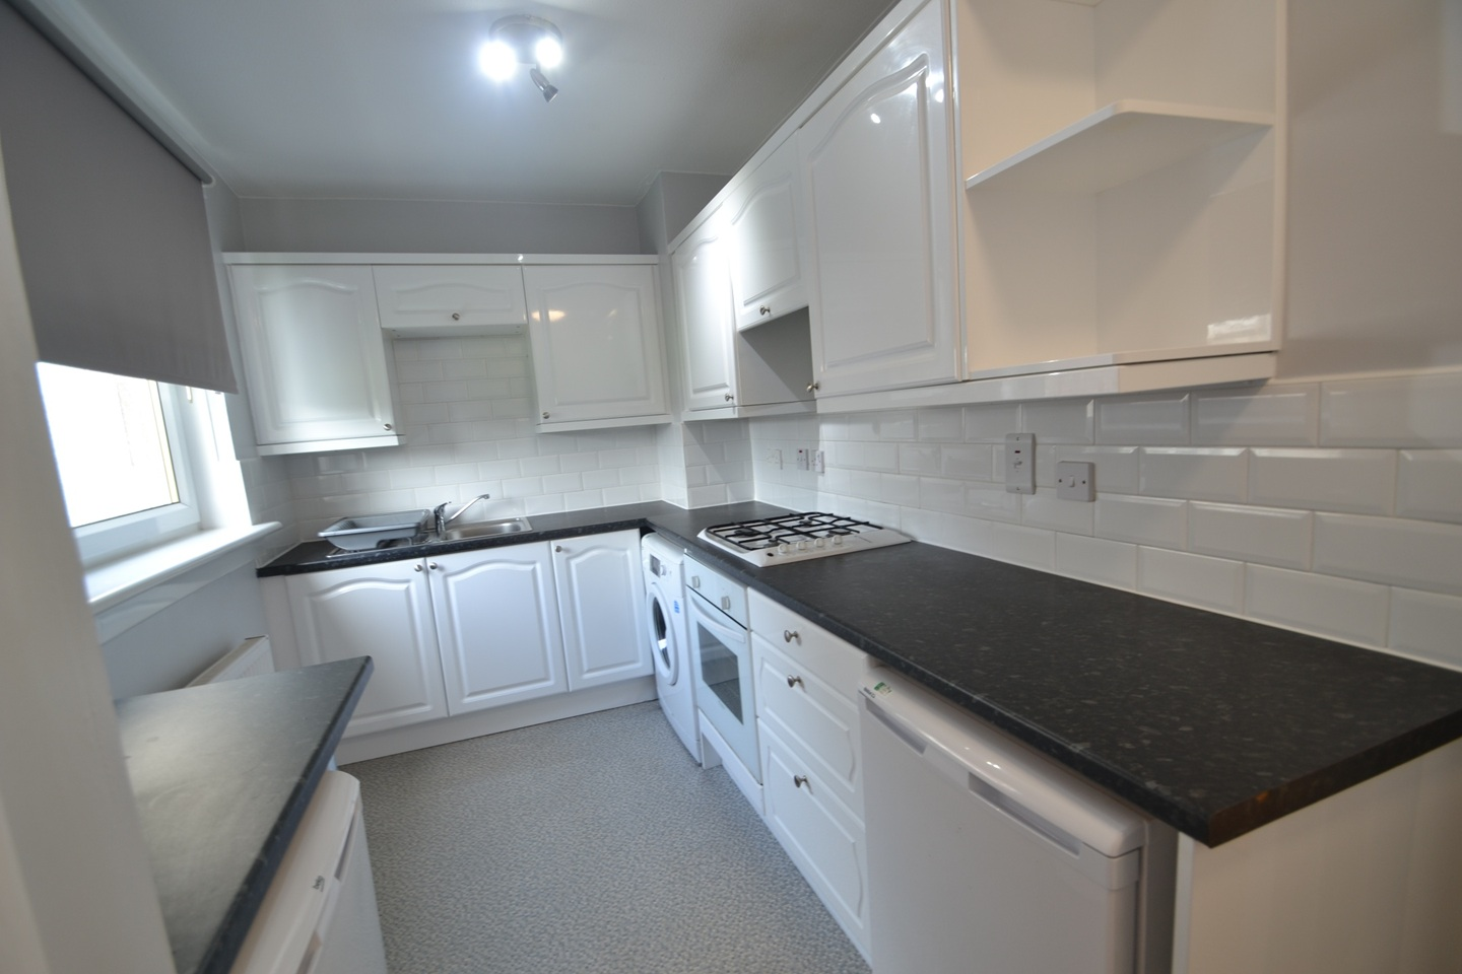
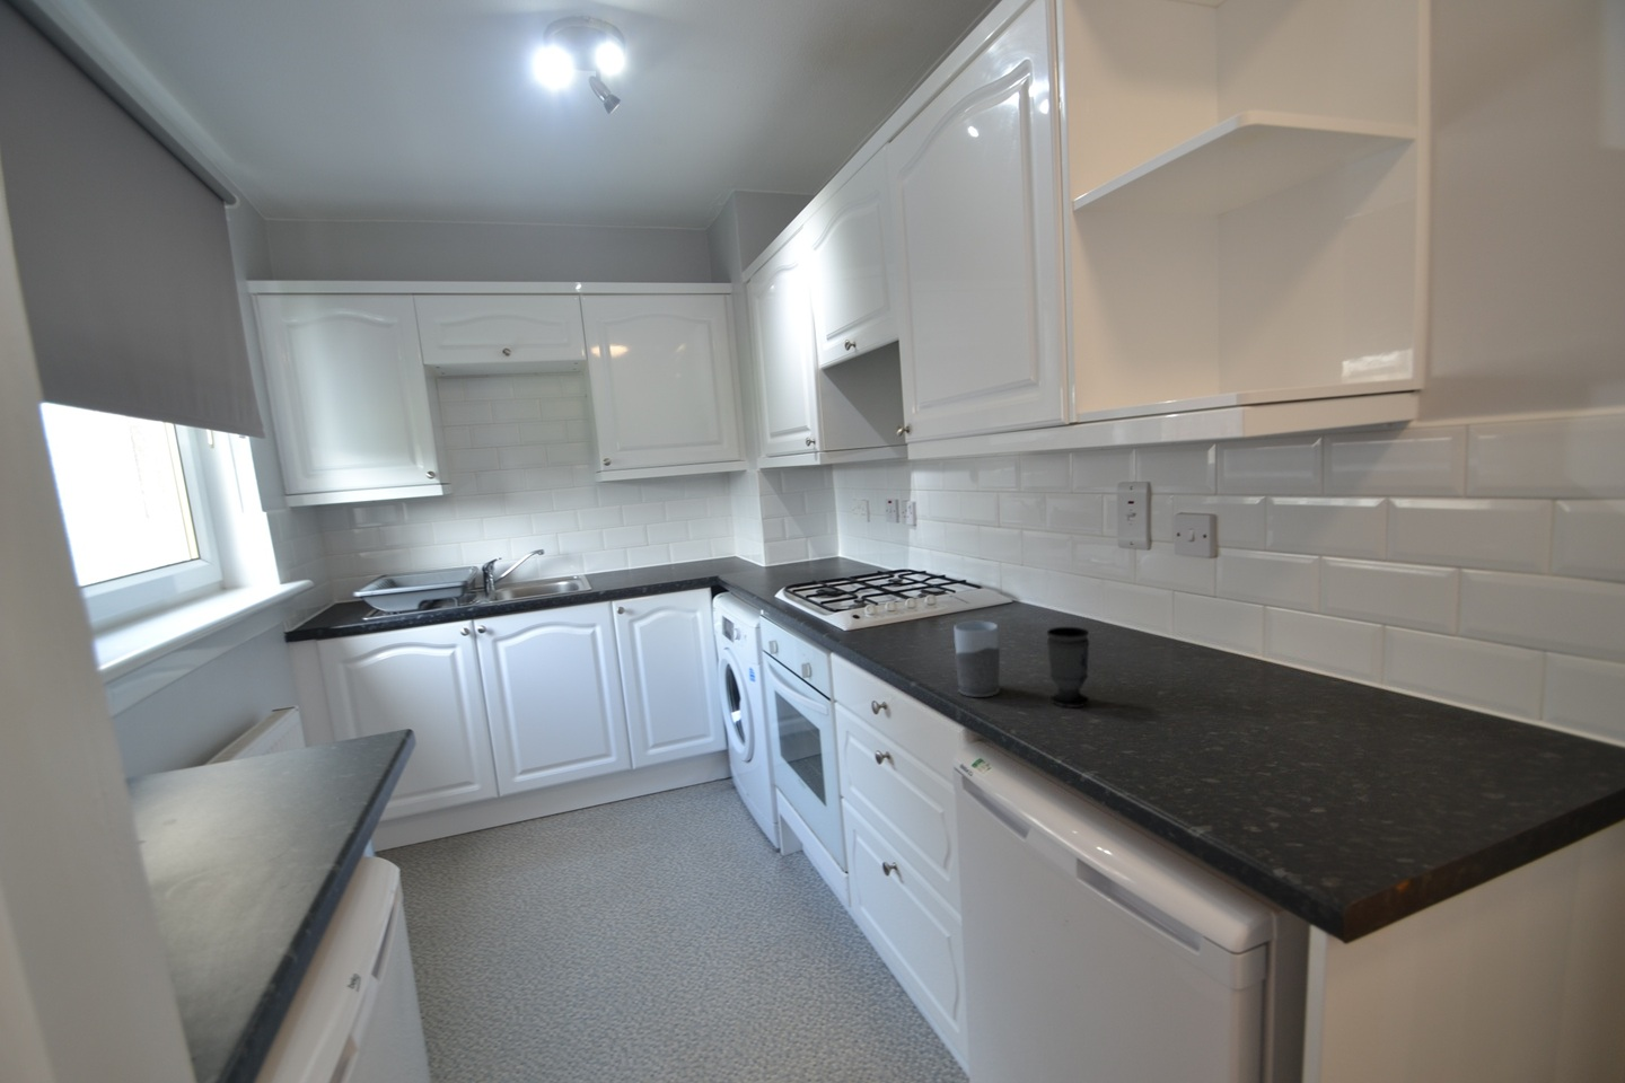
+ cup (1069, 666)
+ mug (971, 655)
